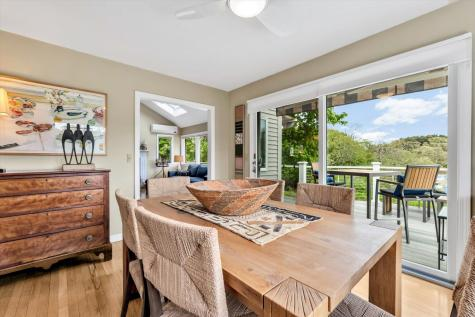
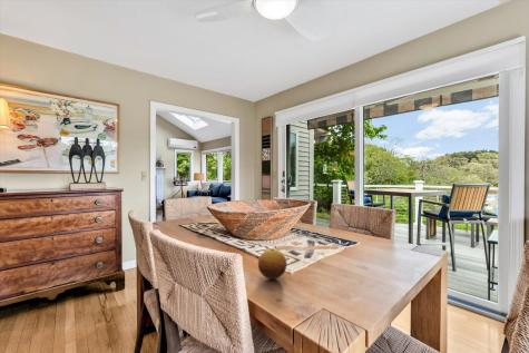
+ fruit (272, 263)
